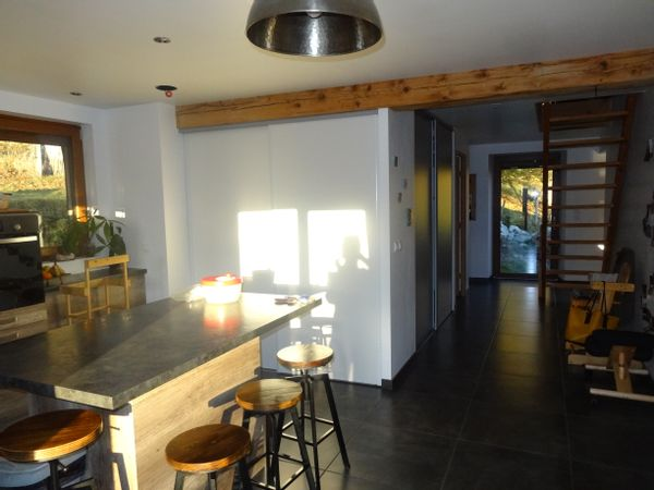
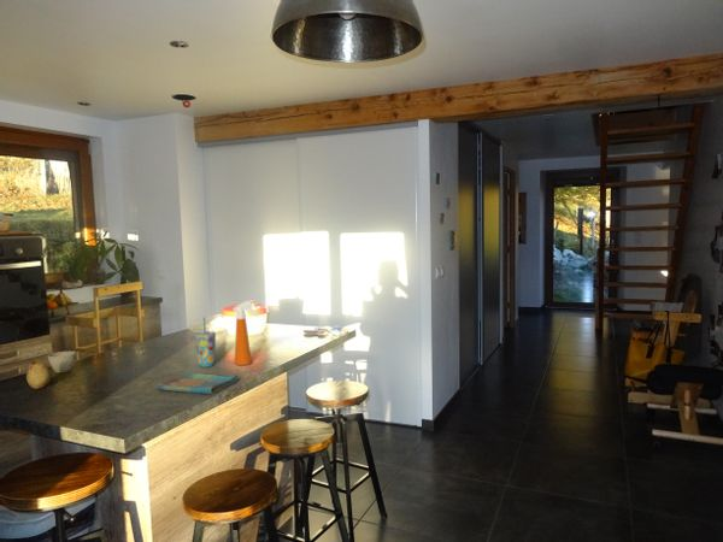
+ dish towel (198, 382)
+ flower pot (61, 361)
+ fruit (37, 372)
+ spray bottle (246, 331)
+ cup (205, 341)
